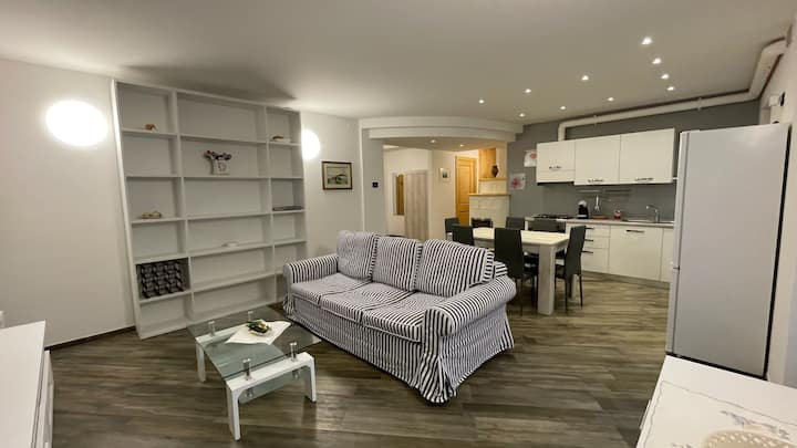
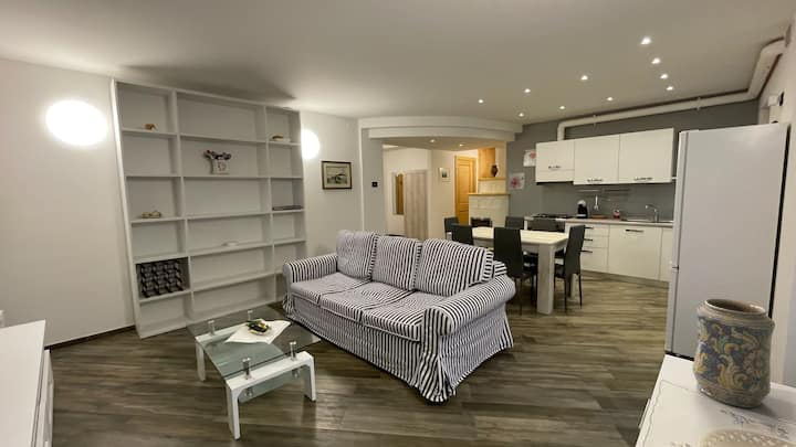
+ decorative vase (731, 349)
